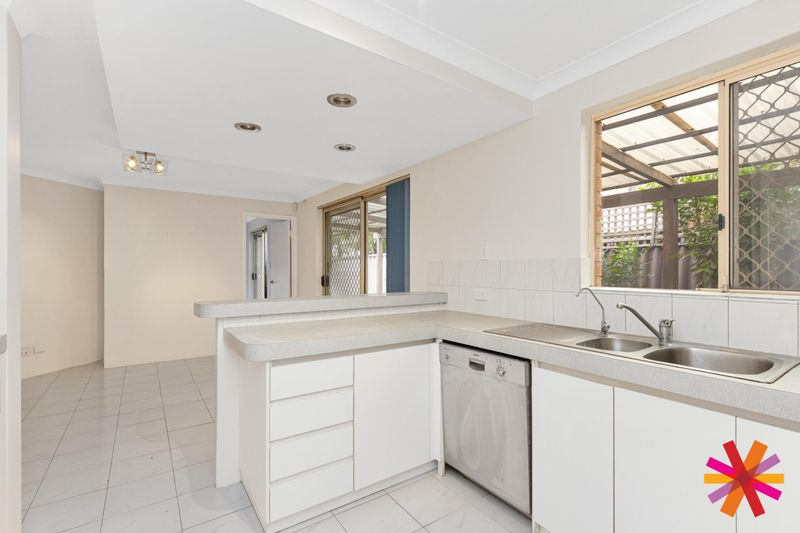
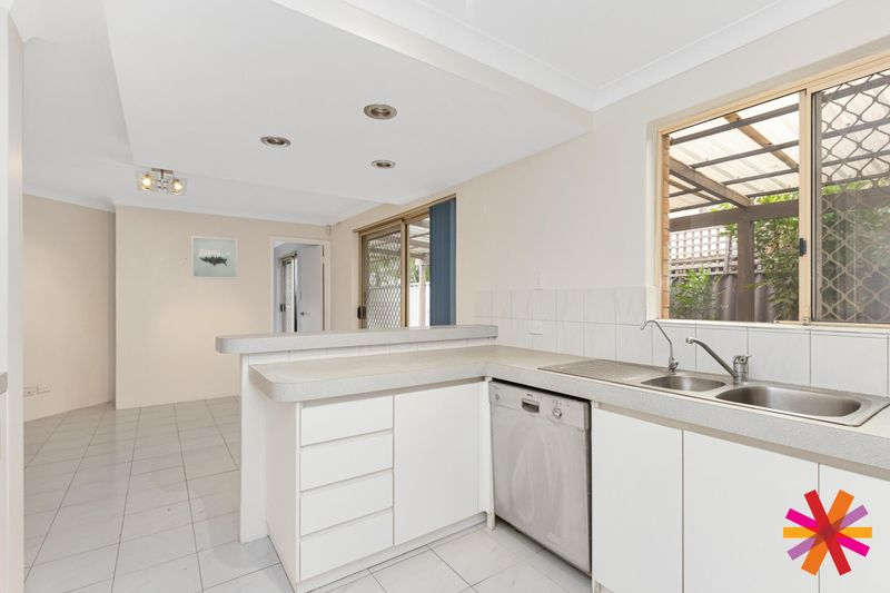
+ wall art (215, 257)
